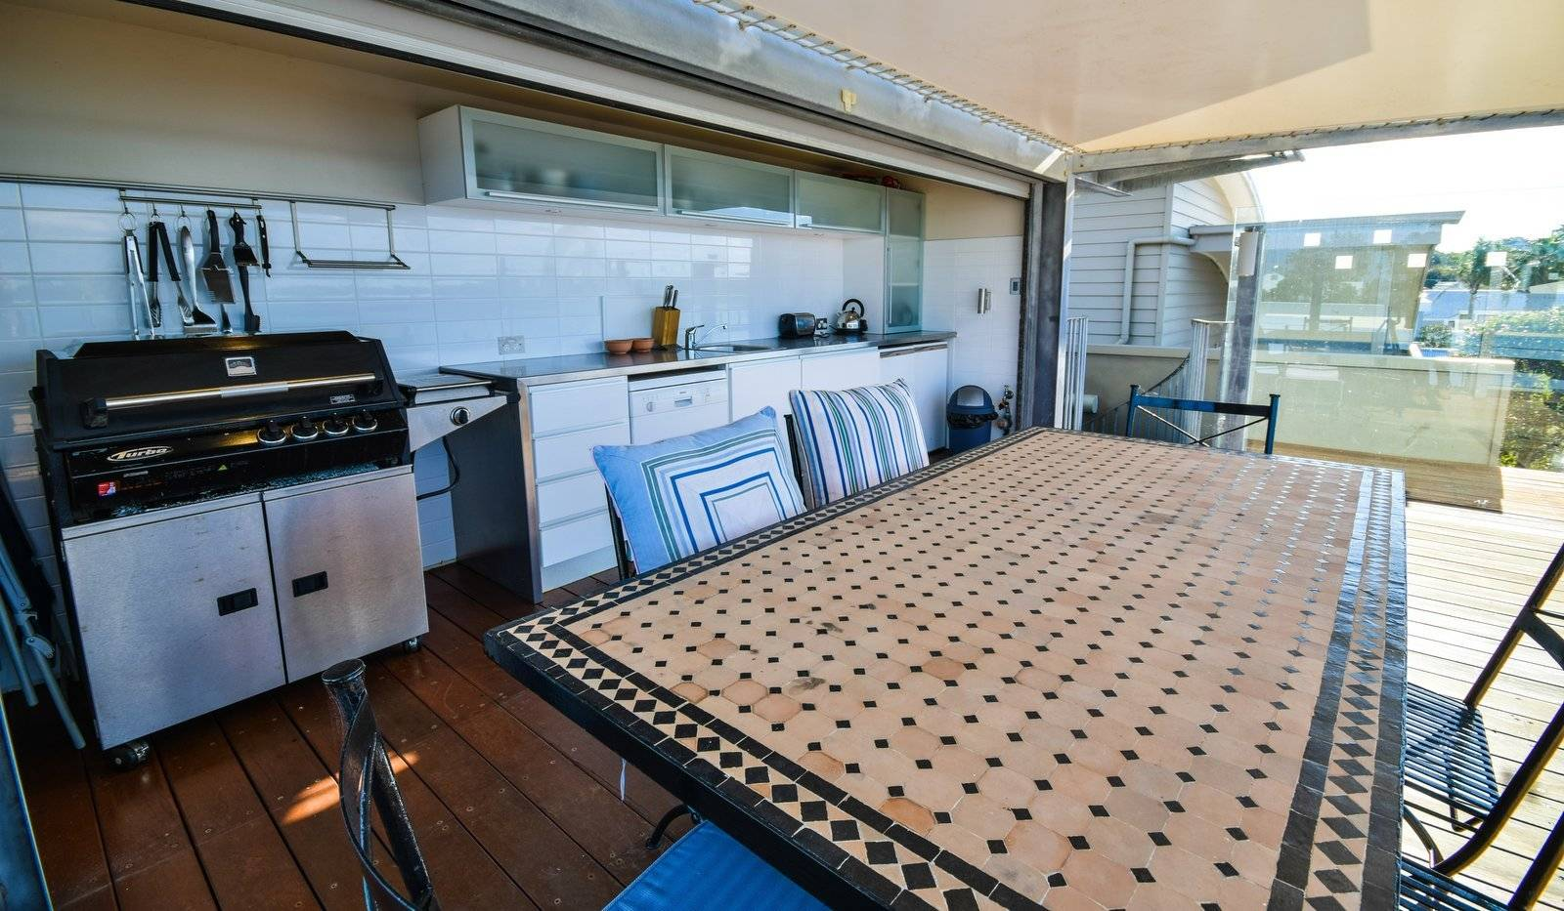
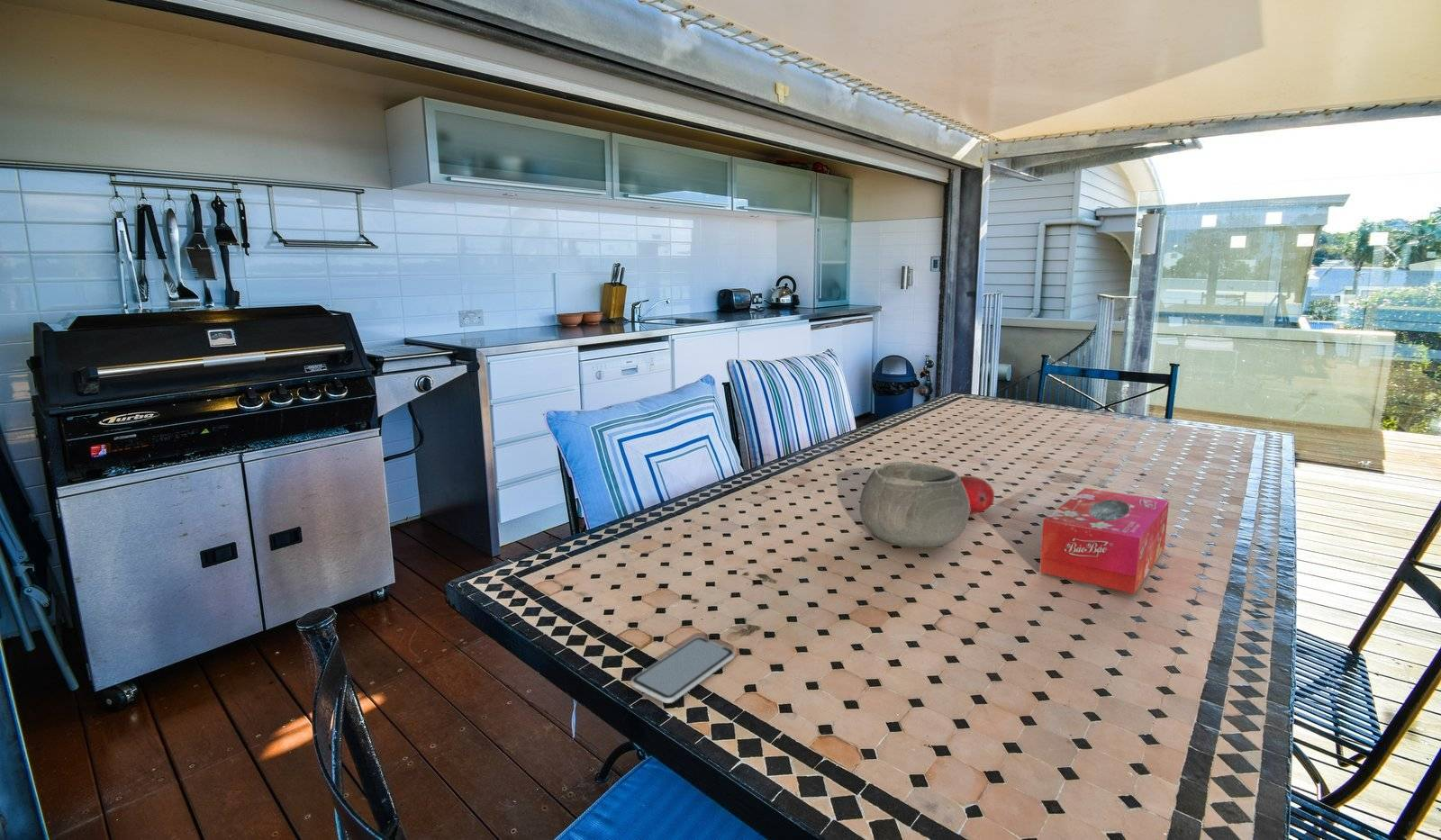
+ fruit (966, 493)
+ smartphone (684, 667)
+ bowl (913, 505)
+ tissue box (1107, 535)
